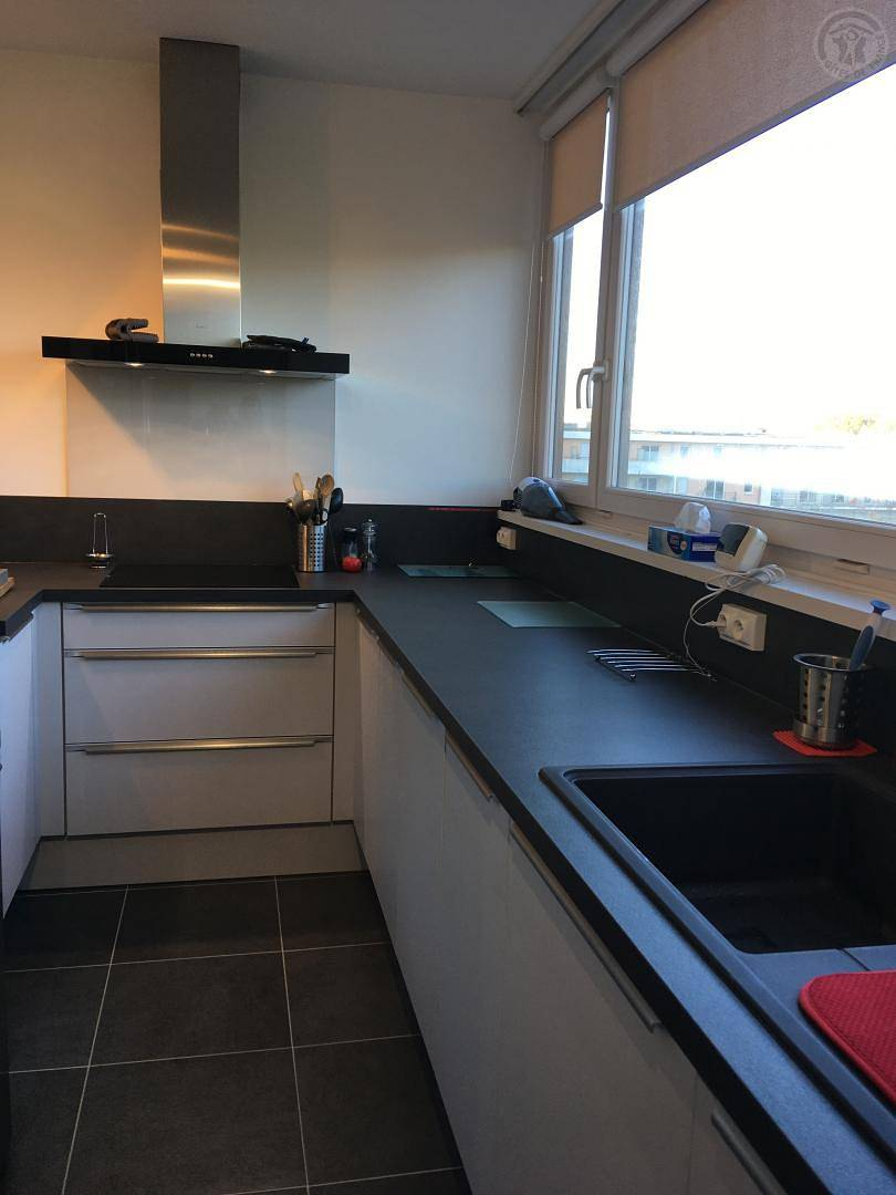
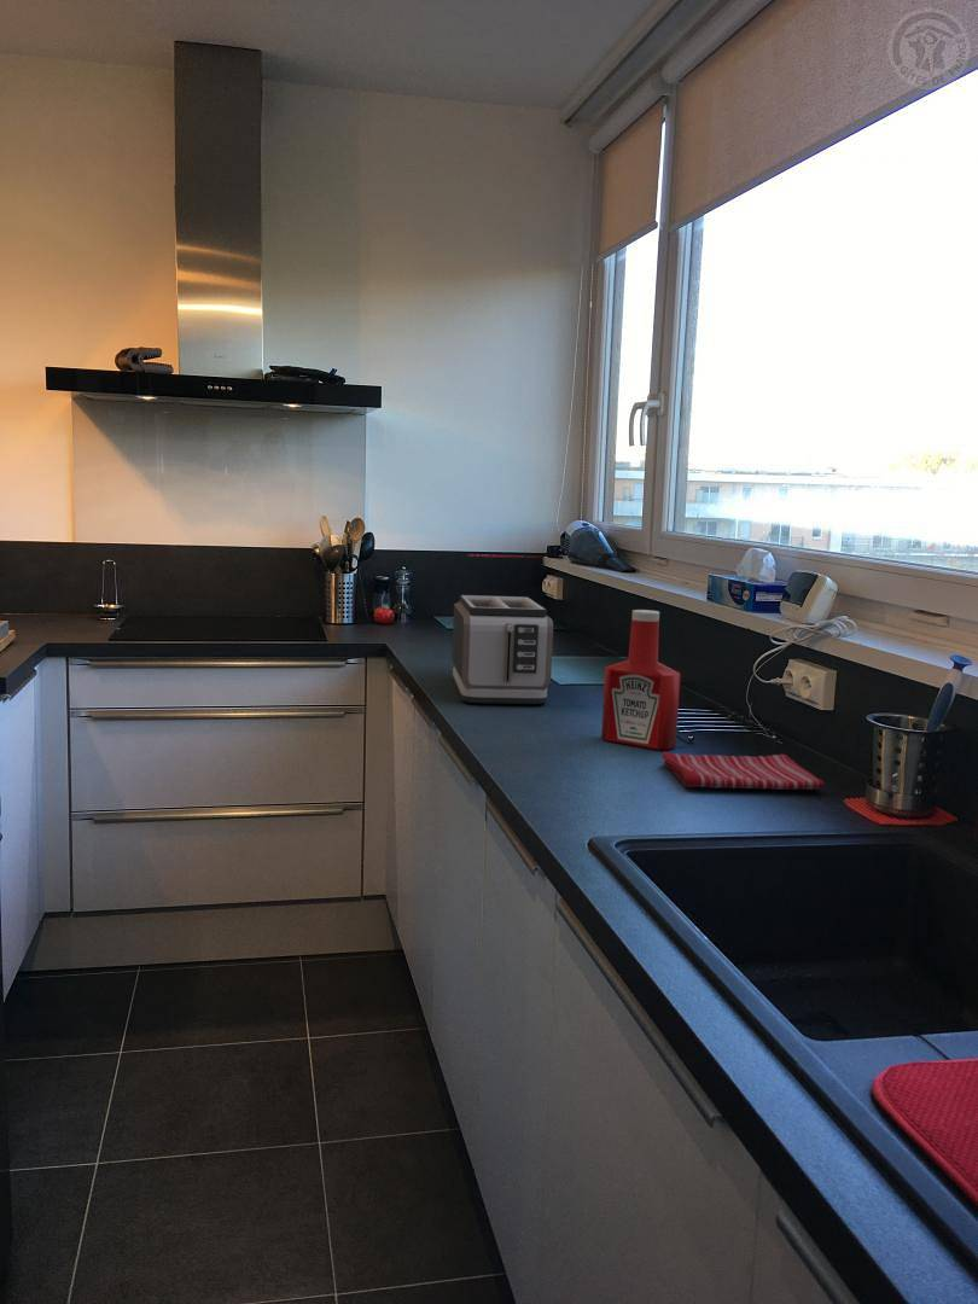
+ soap bottle (641, 677)
+ dish towel (738, 770)
+ toaster (500, 647)
